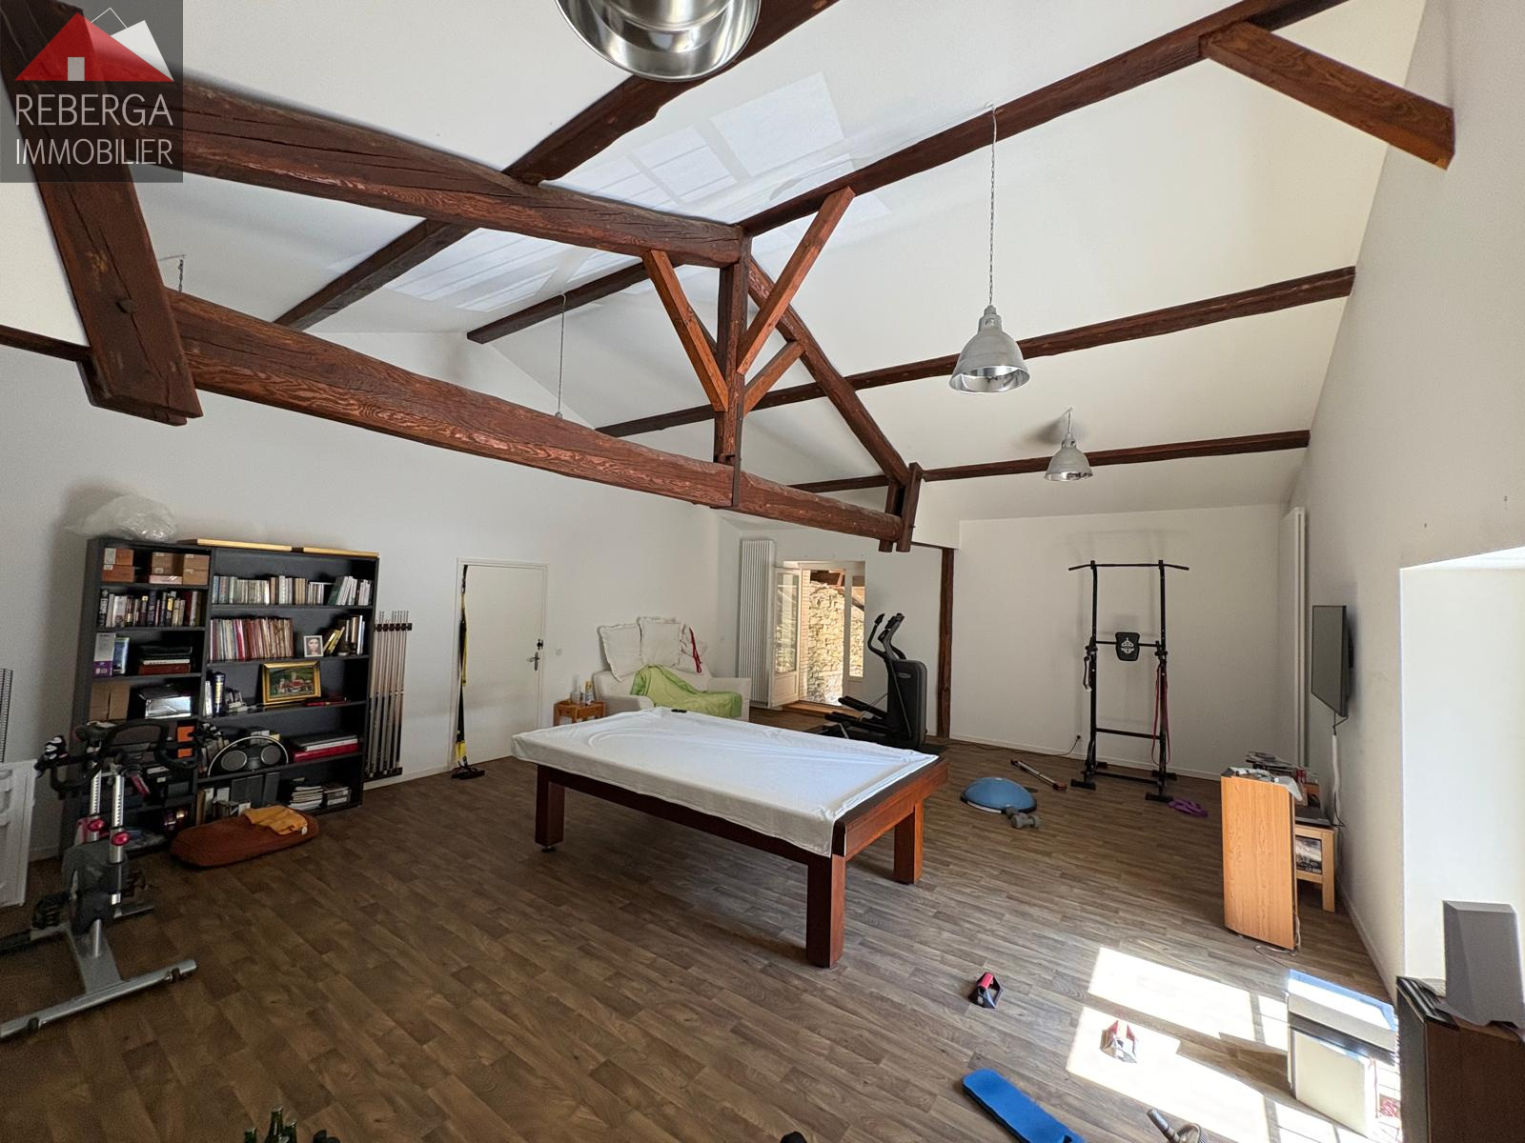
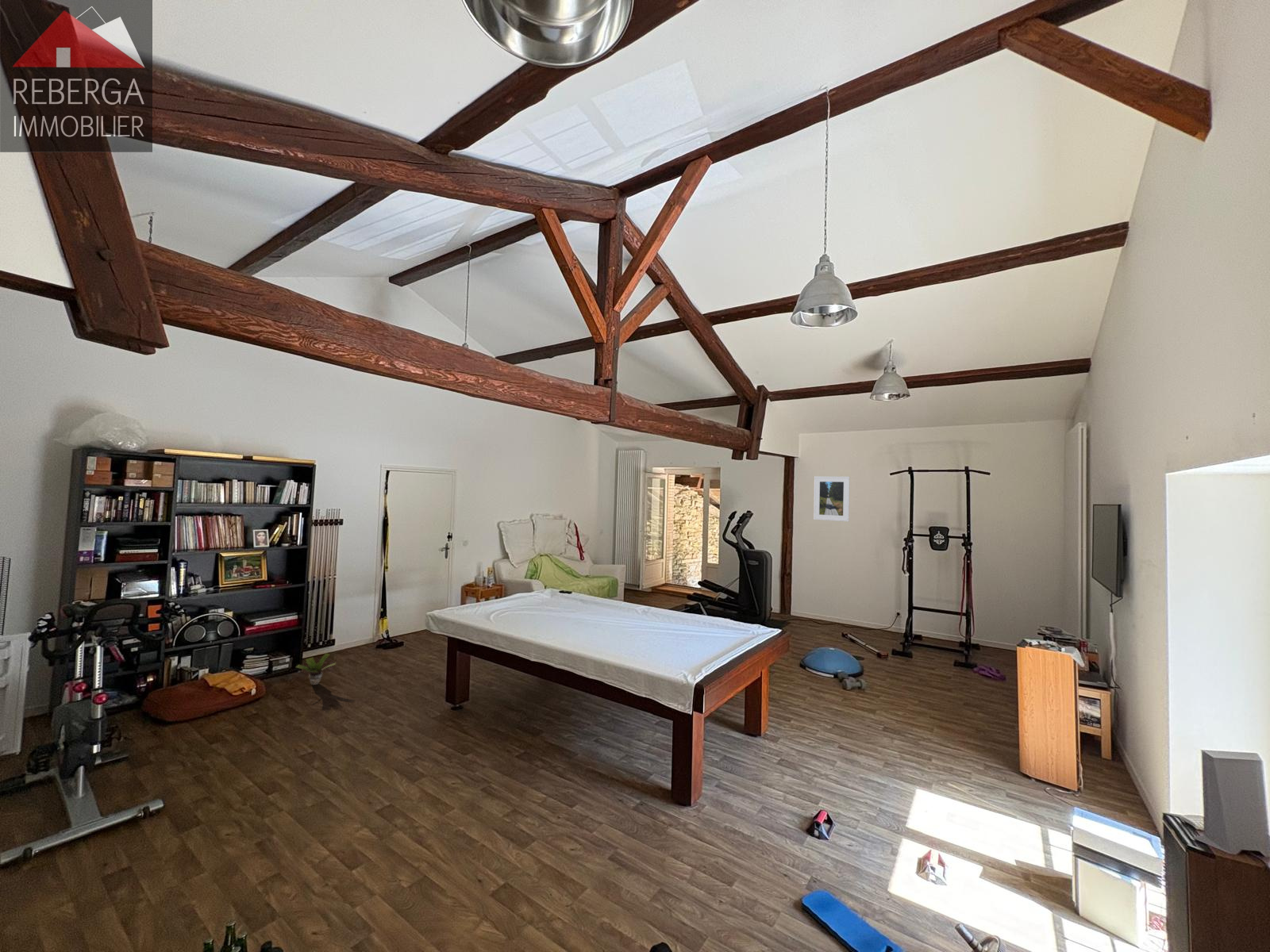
+ potted plant (315, 670)
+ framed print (831, 498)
